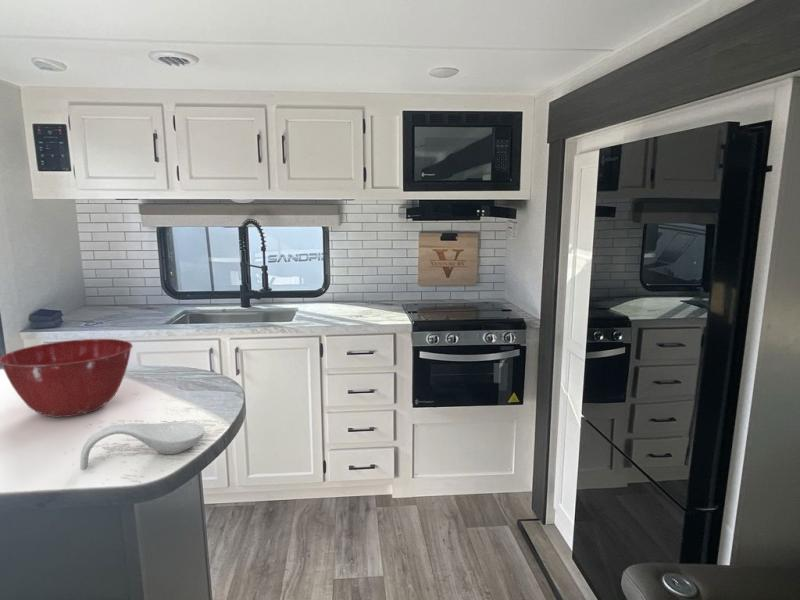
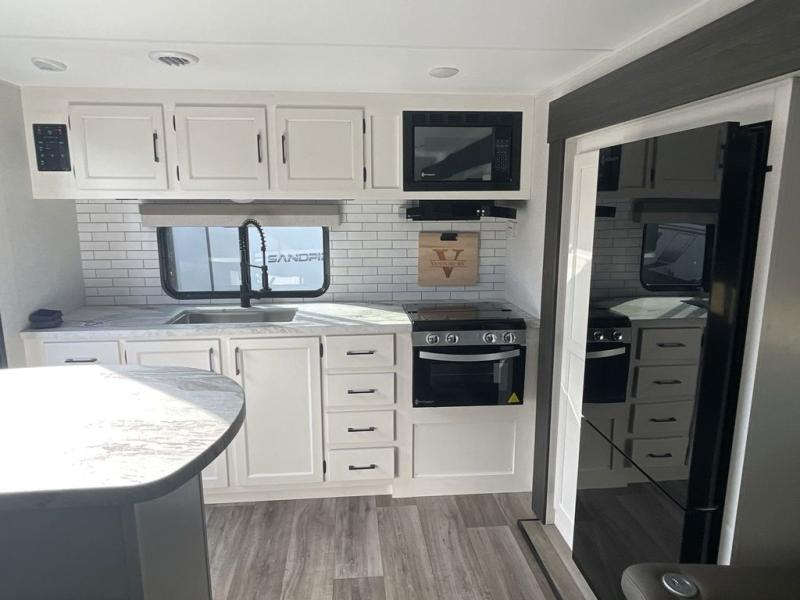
- spoon rest (145, 438)
- mixing bowl (72, 379)
